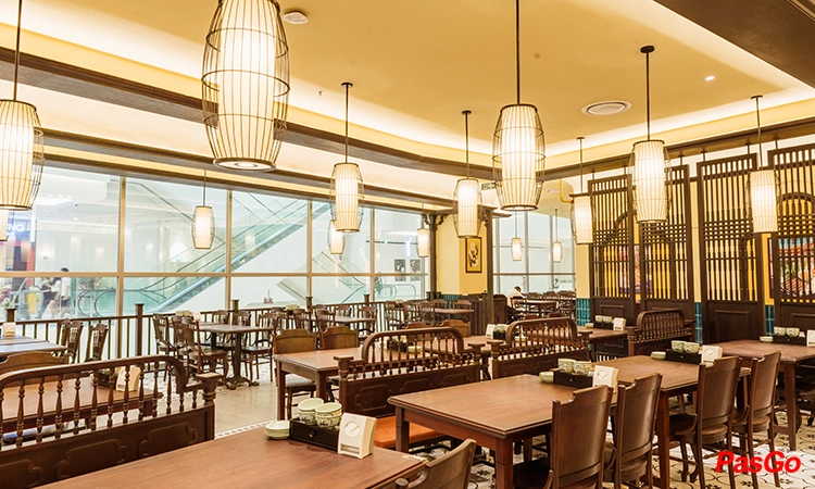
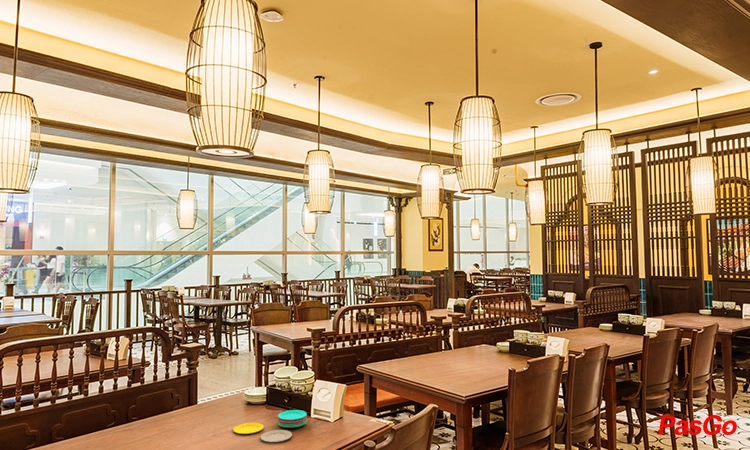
+ plate (274, 430)
